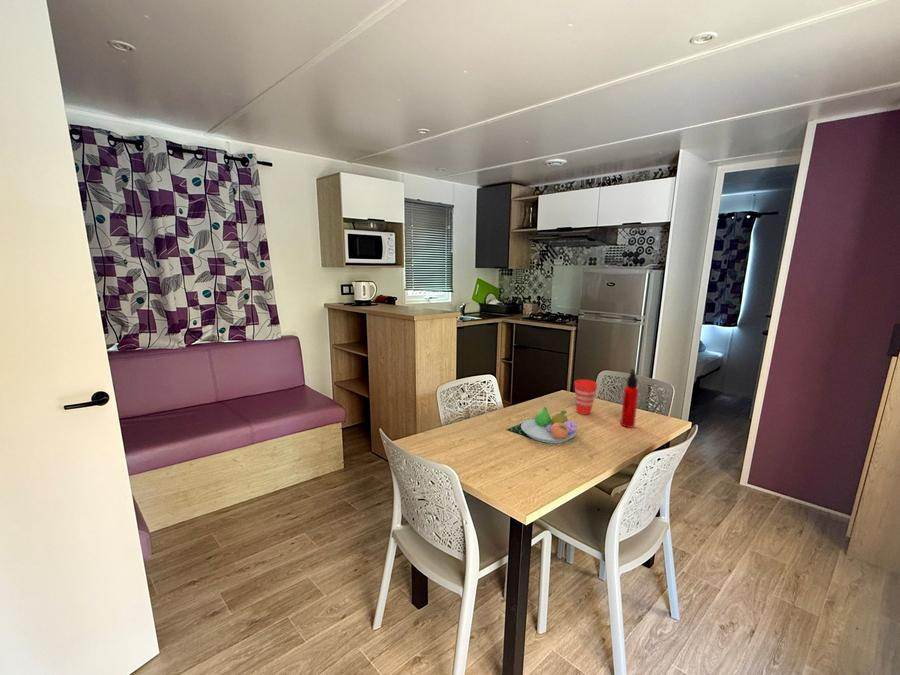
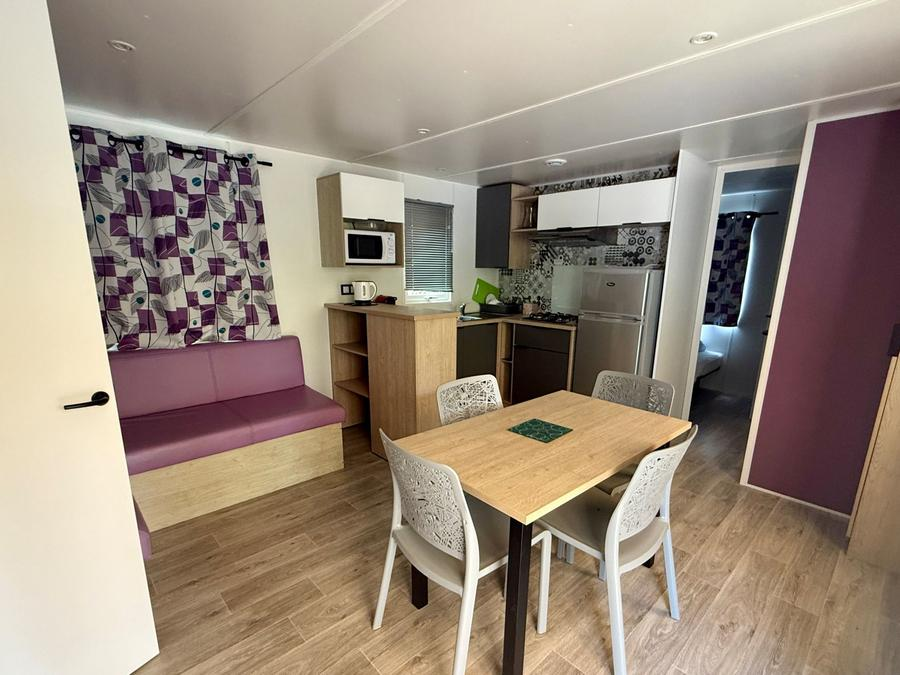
- water bottle (630, 398)
- fruit bowl (549, 422)
- cup (584, 397)
